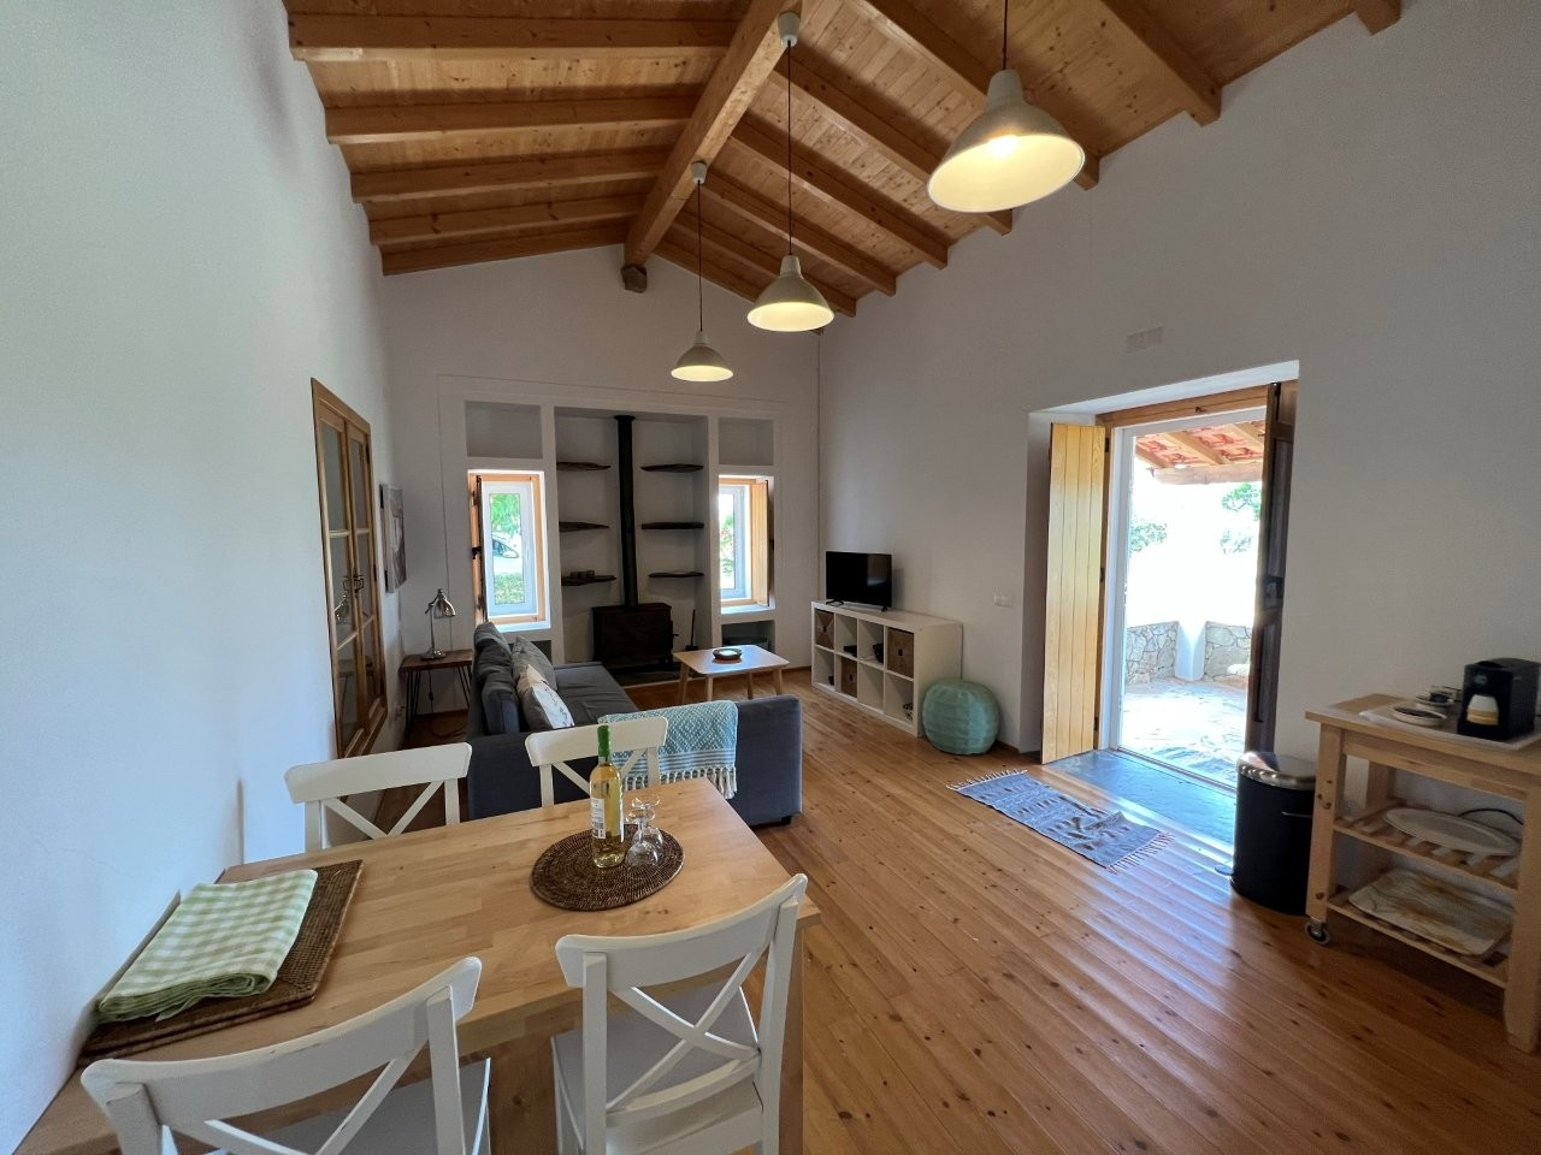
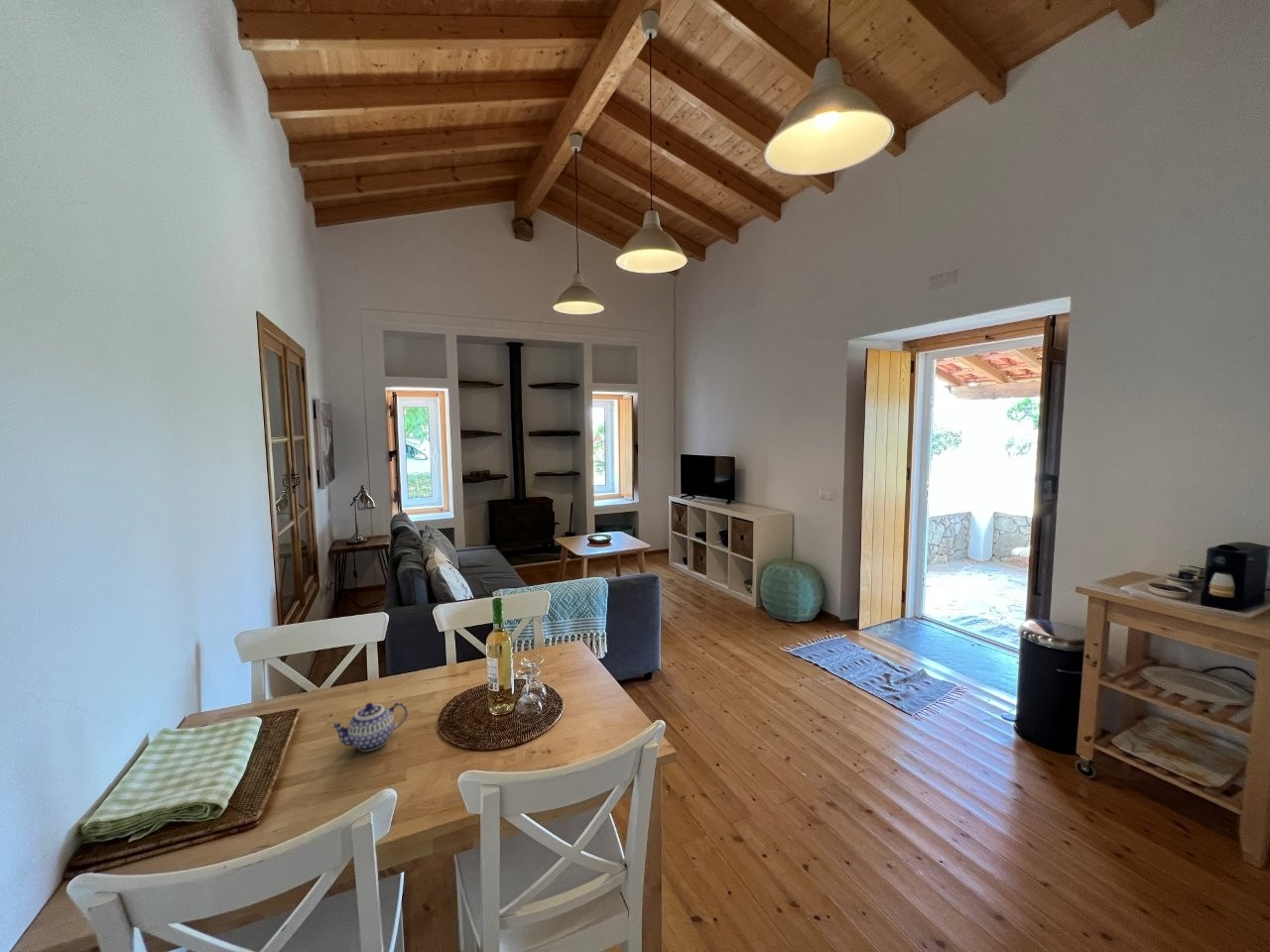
+ teapot (370, 723)
